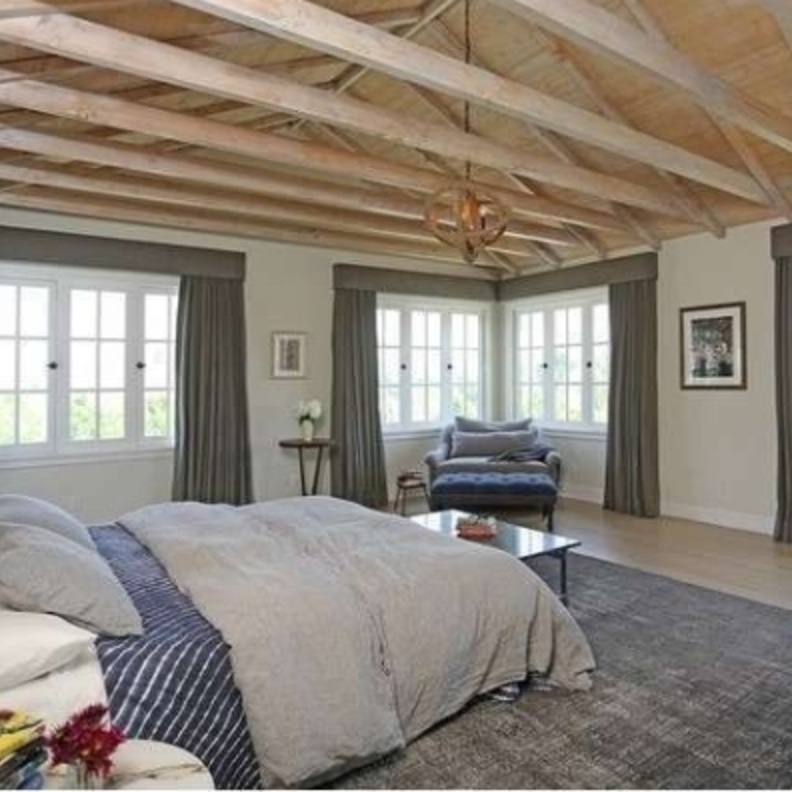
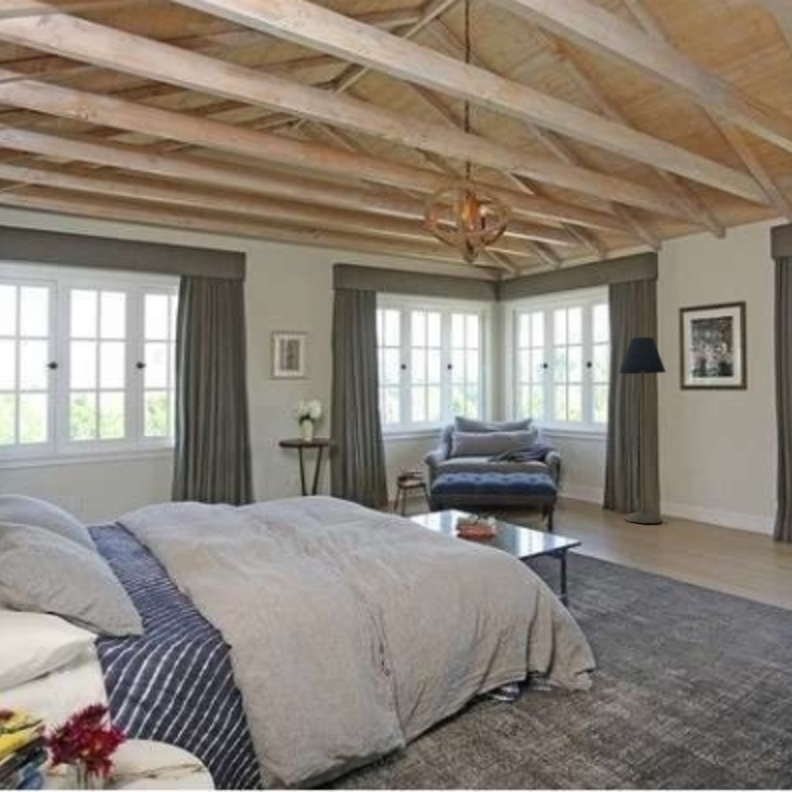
+ floor lamp (642, 428)
